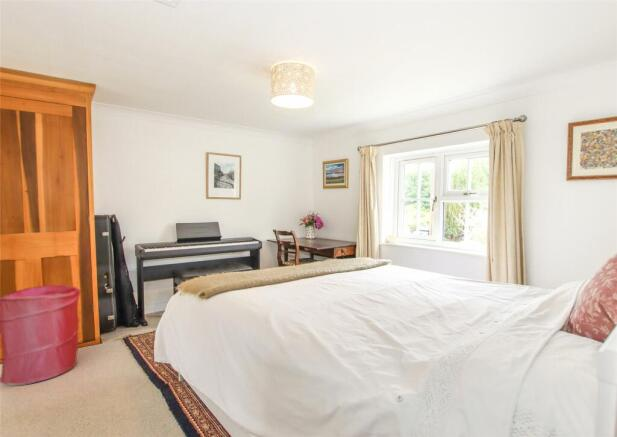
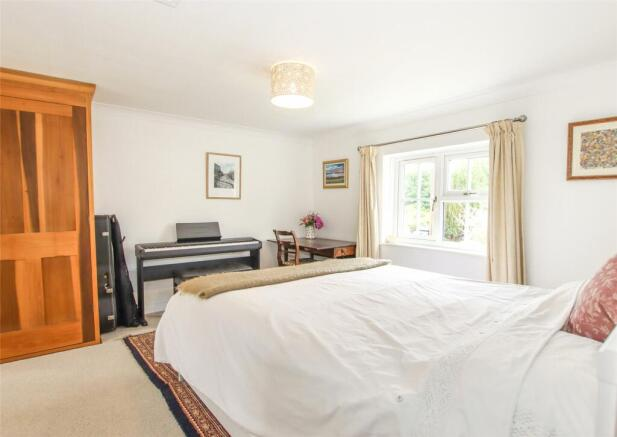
- laundry hamper (42, 329)
